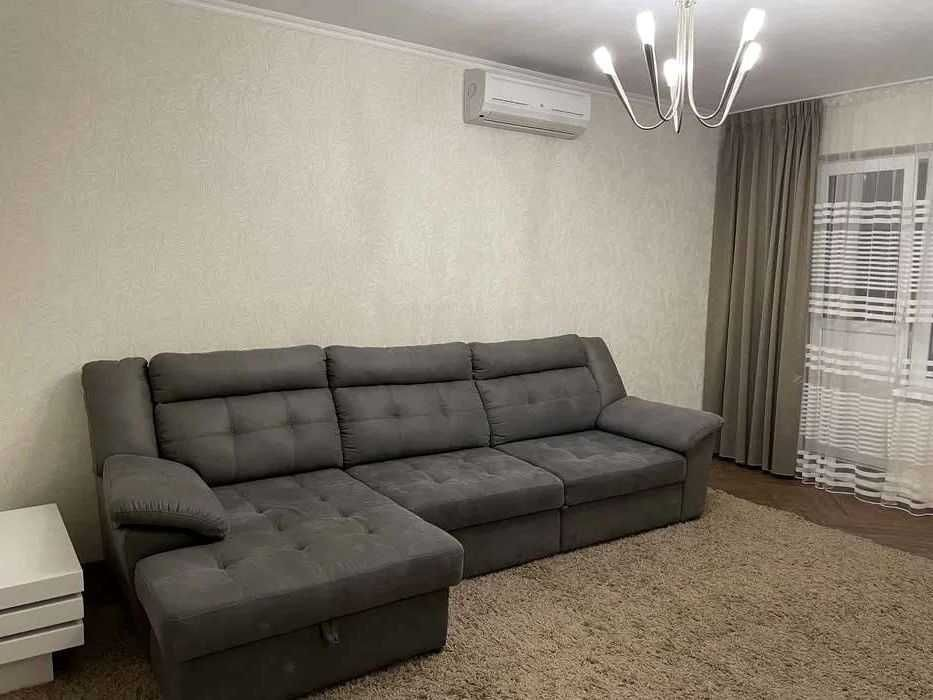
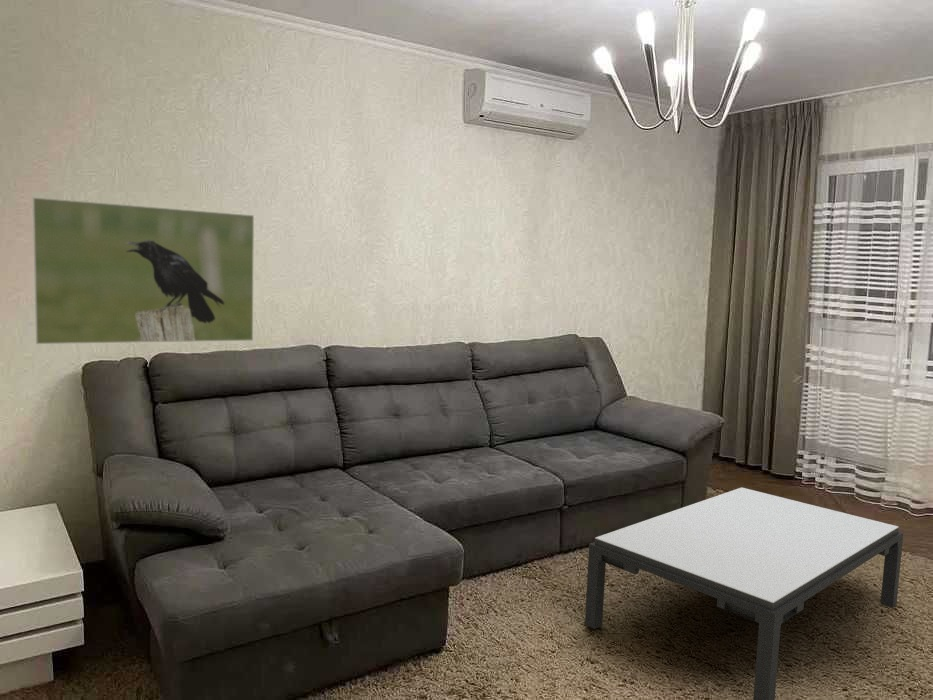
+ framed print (151, 275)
+ coffee table (750, 573)
